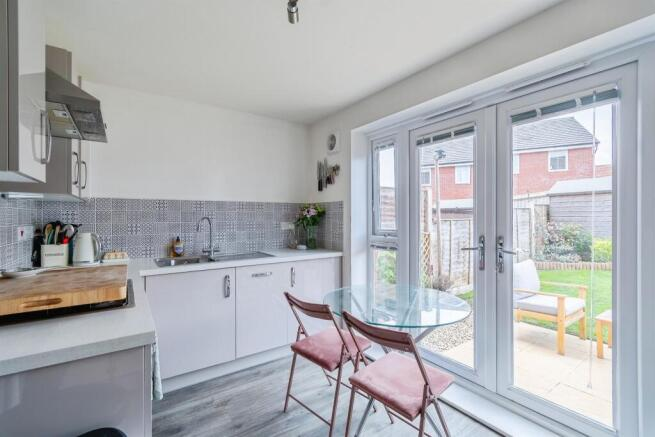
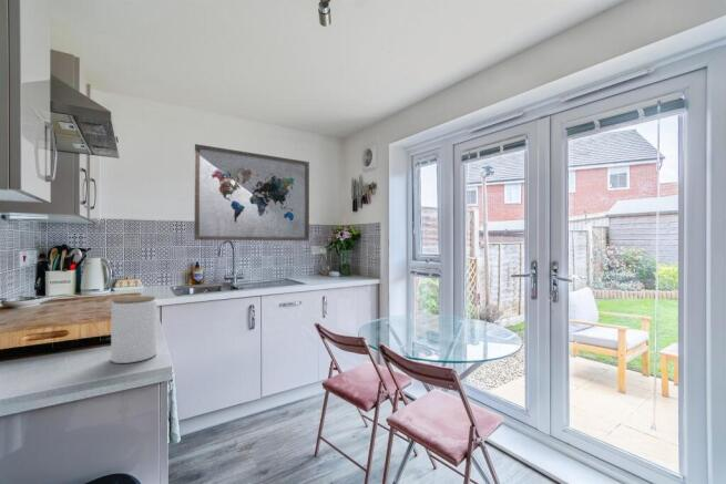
+ jar (134, 327)
+ wall art (257, 197)
